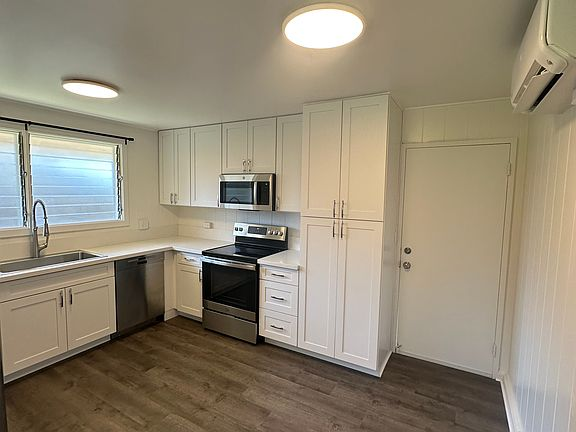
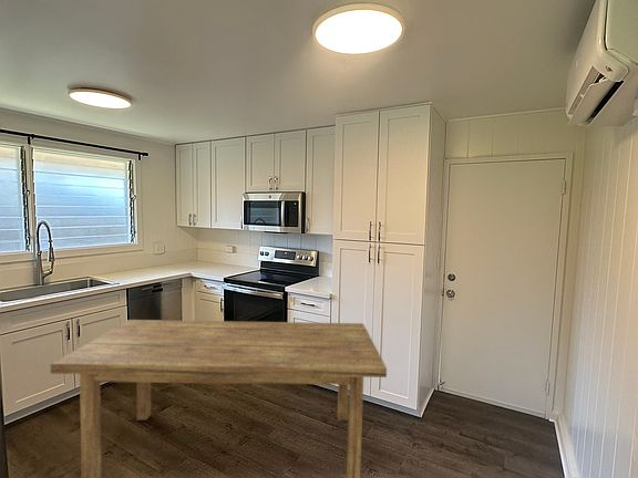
+ dining table (236, 383)
